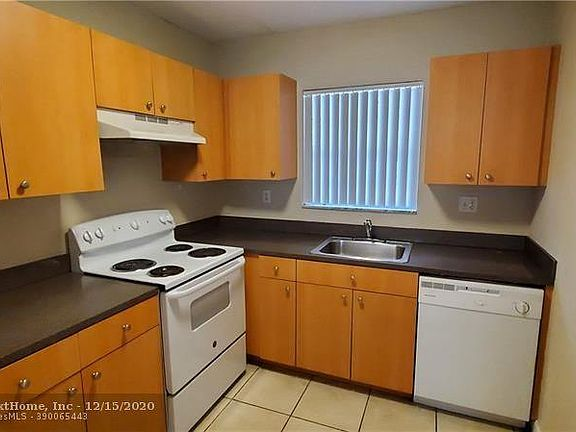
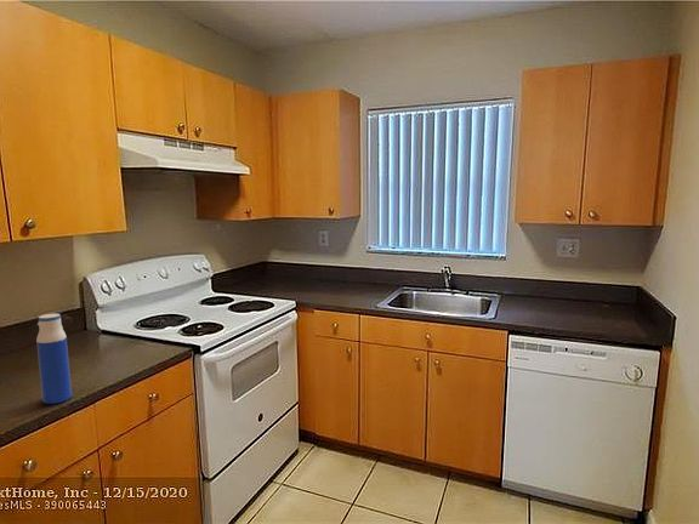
+ water bottle (53, 358)
